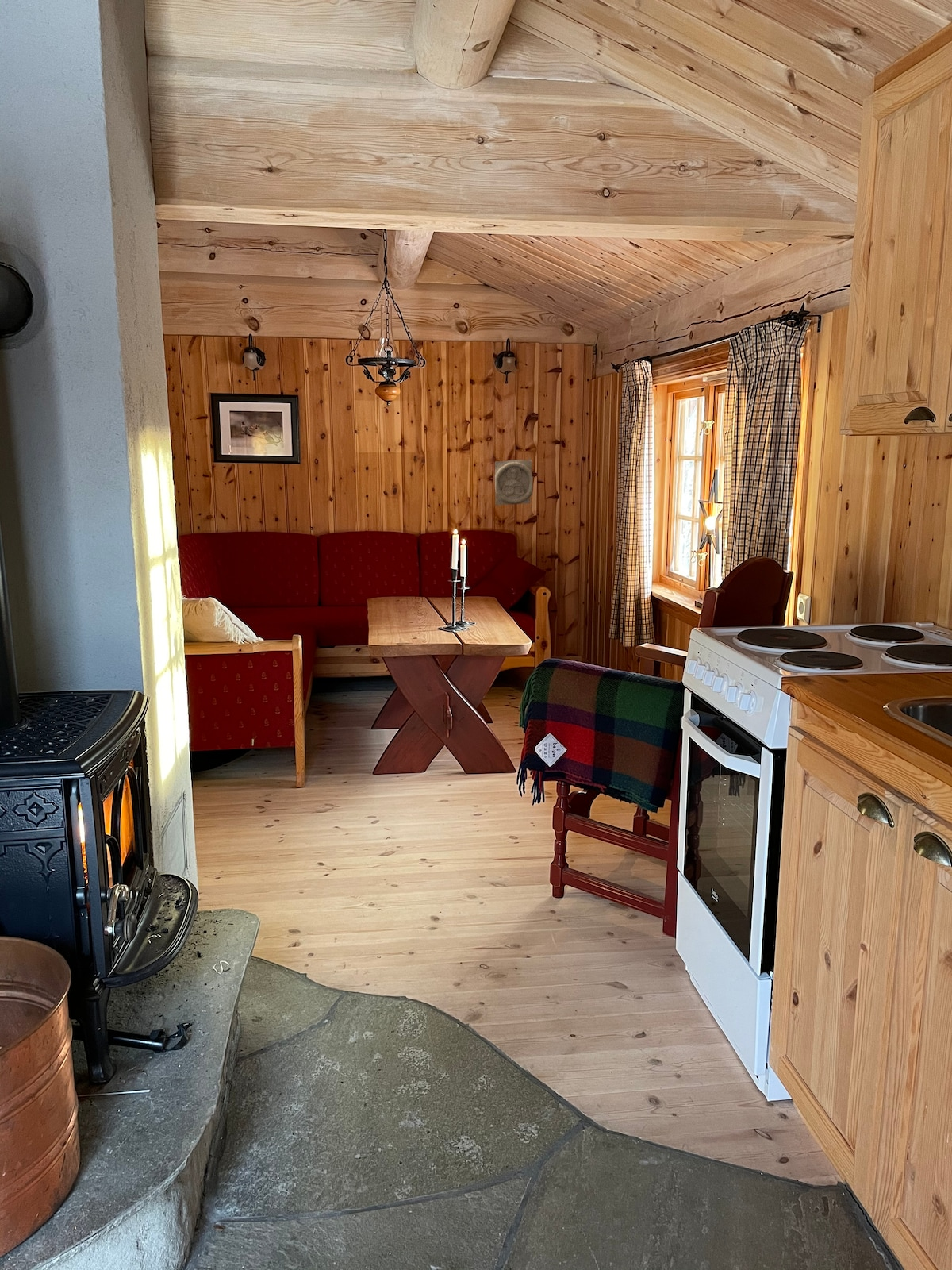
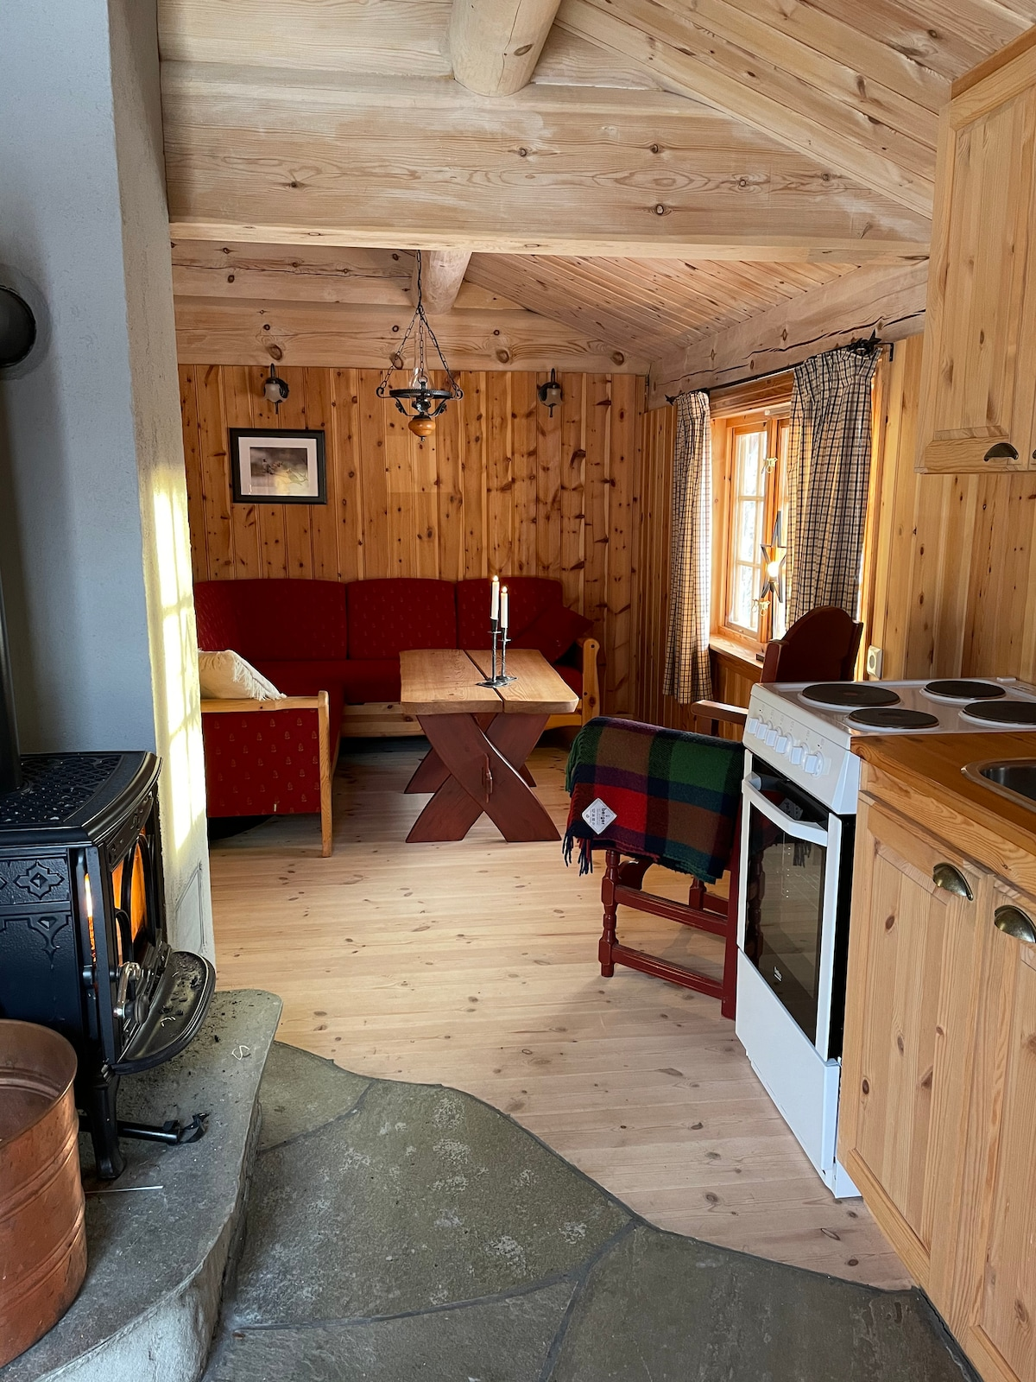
- stone relief (513, 483)
